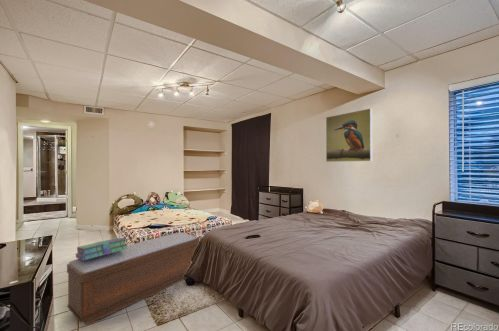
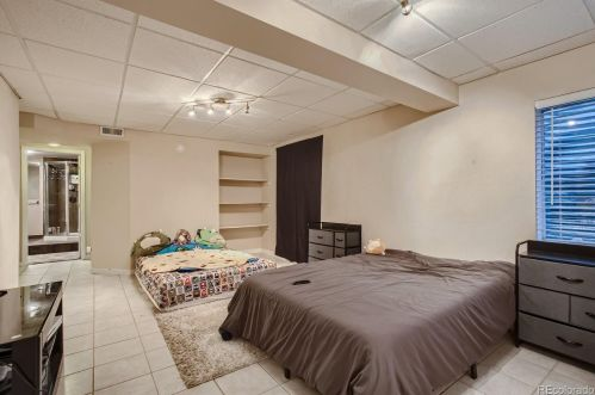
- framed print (347, 137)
- bench (142, 268)
- stack of books (102, 250)
